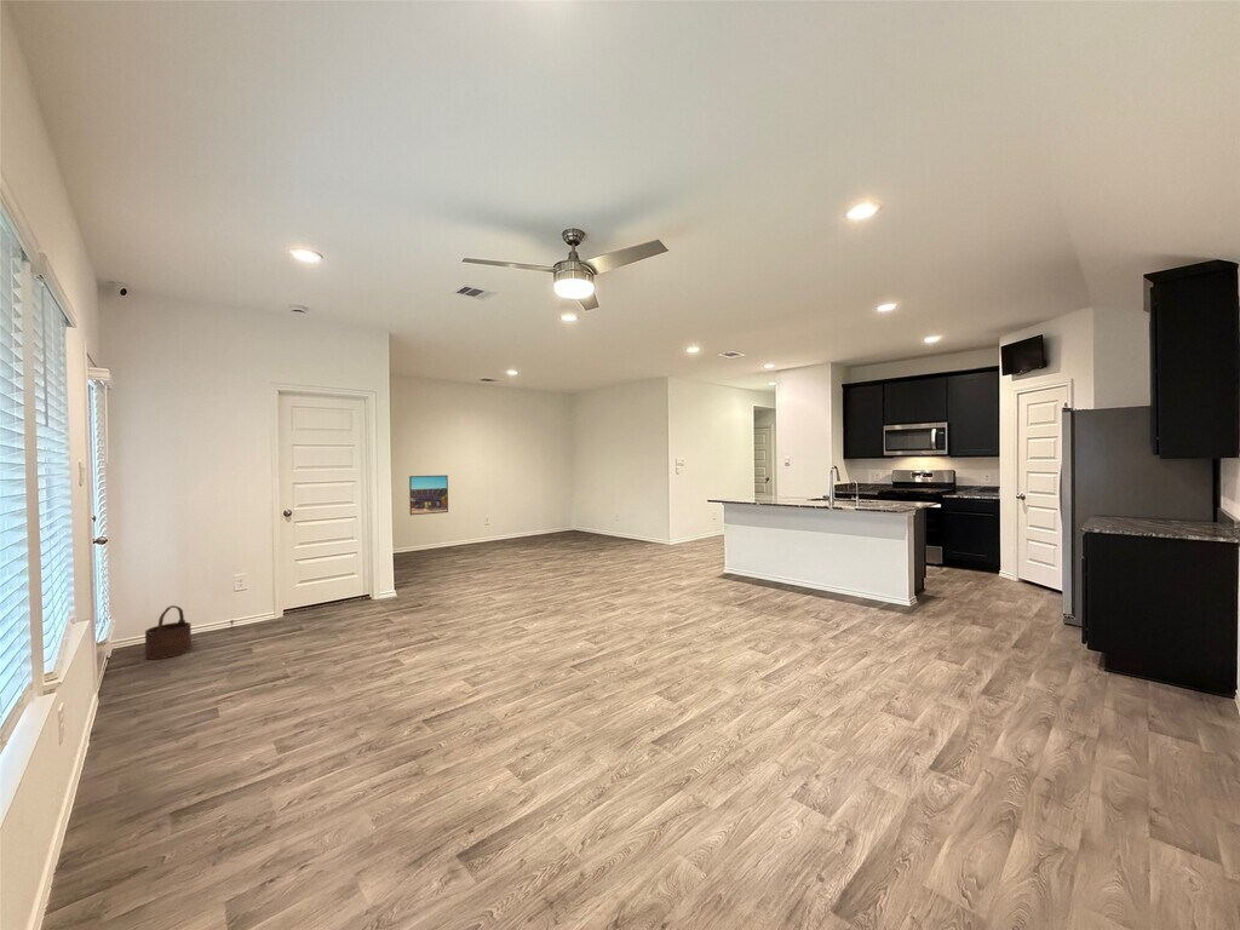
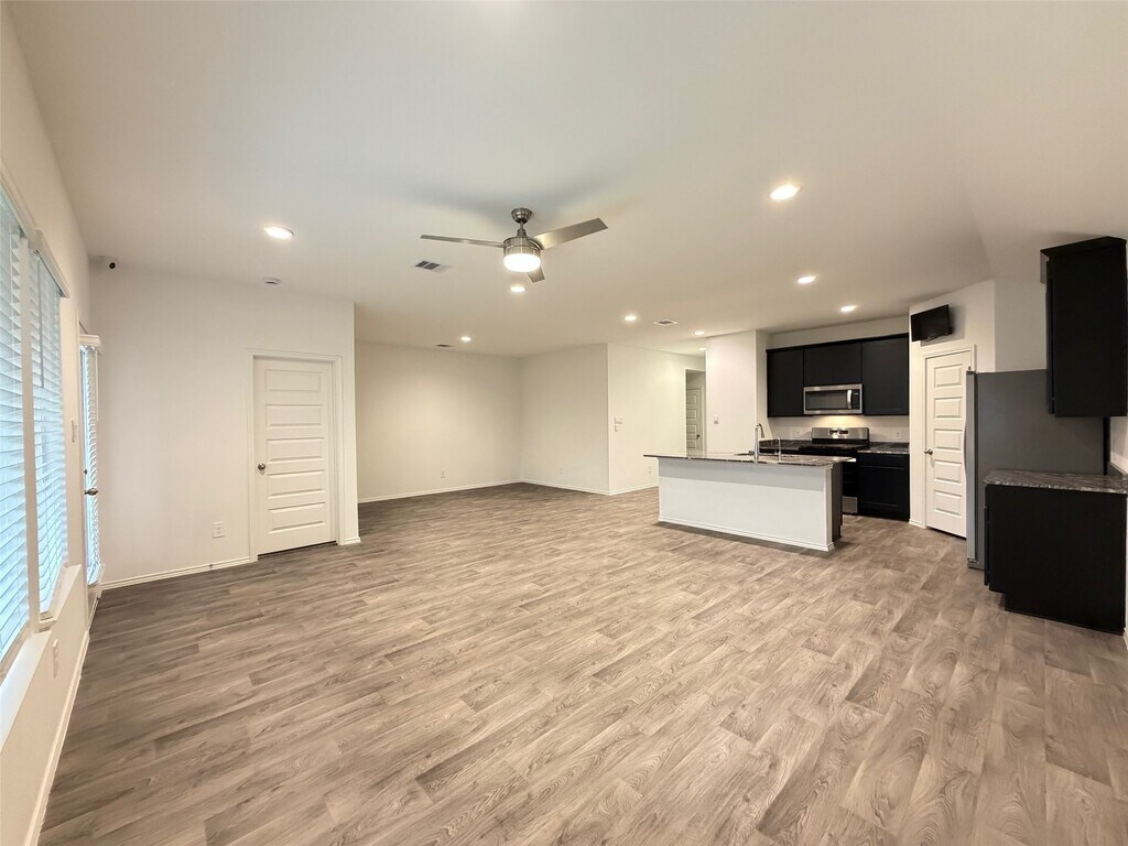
- wooden bucket (168, 630)
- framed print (429, 494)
